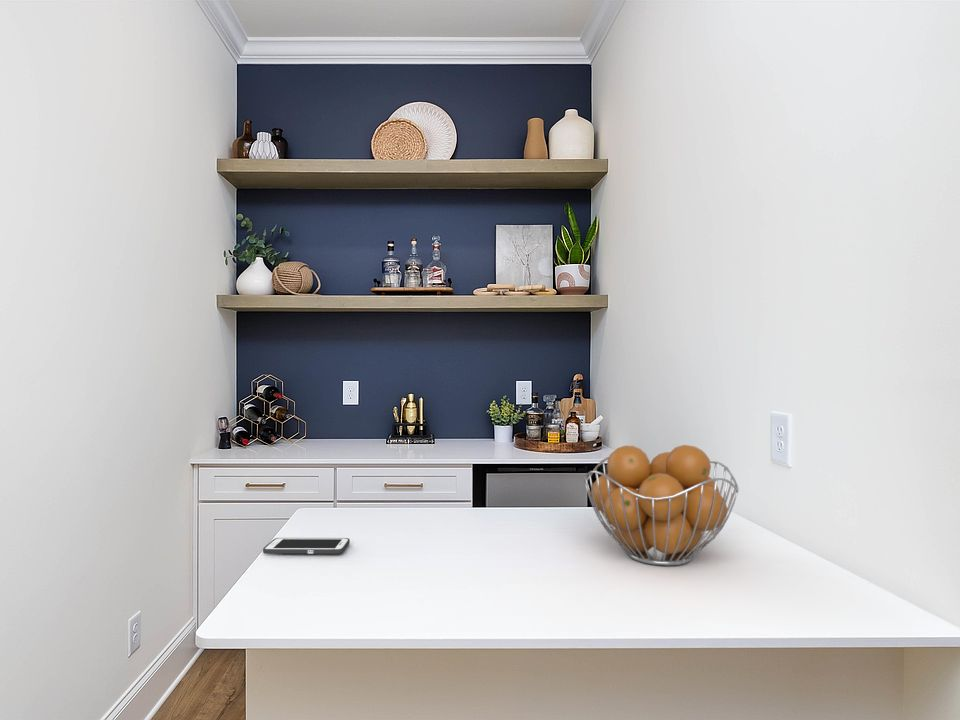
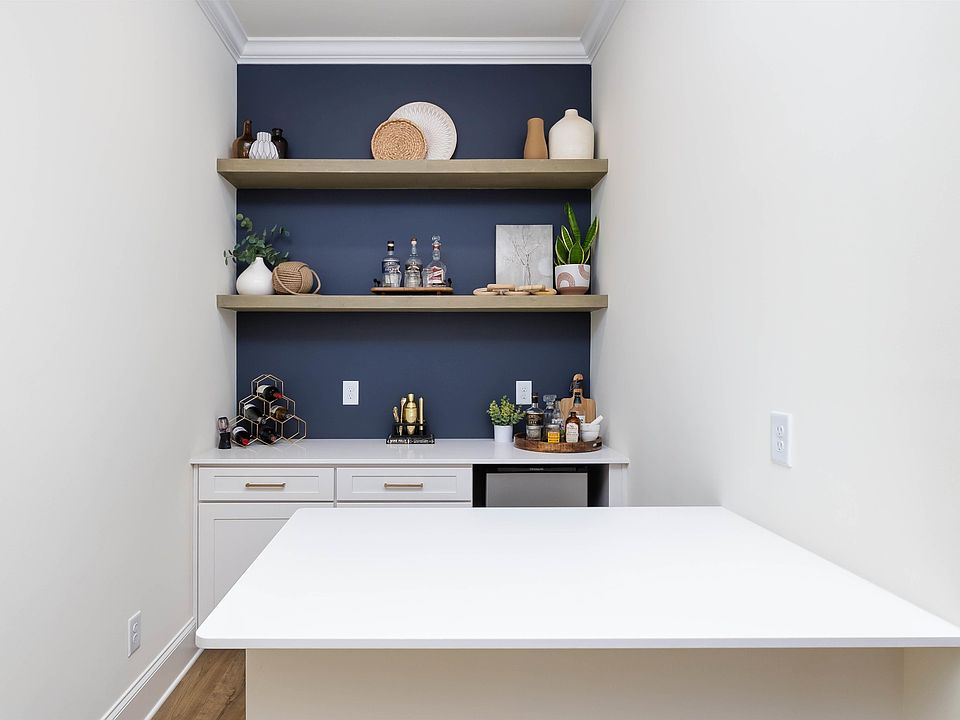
- cell phone (307, 545)
- fruit basket (659, 500)
